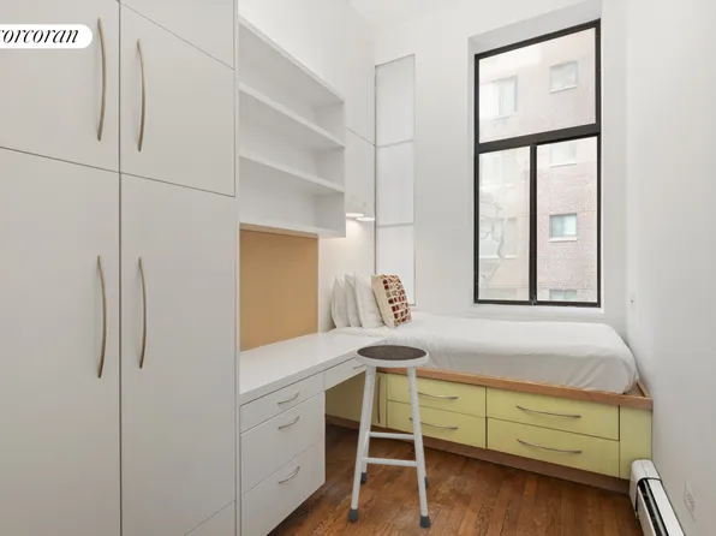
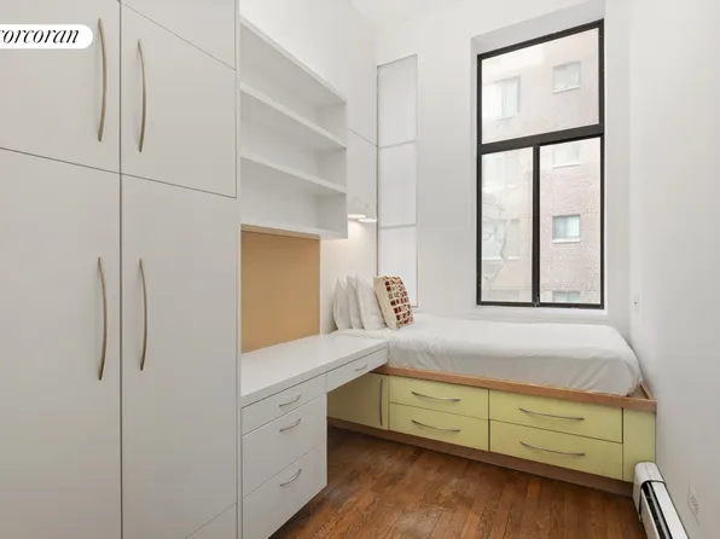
- stool (387, 433)
